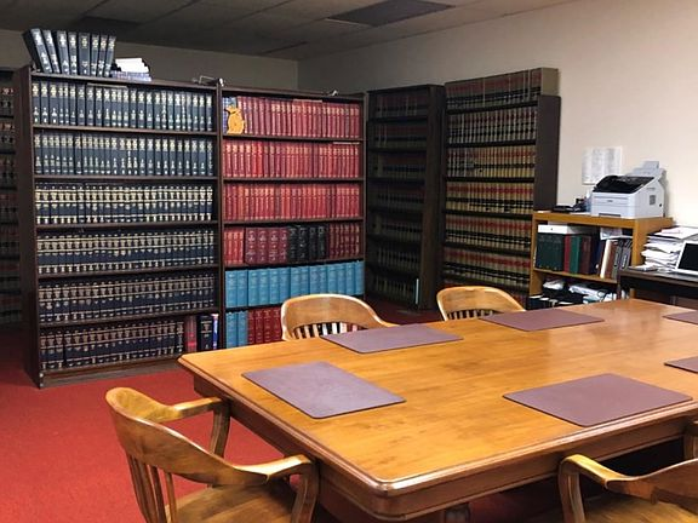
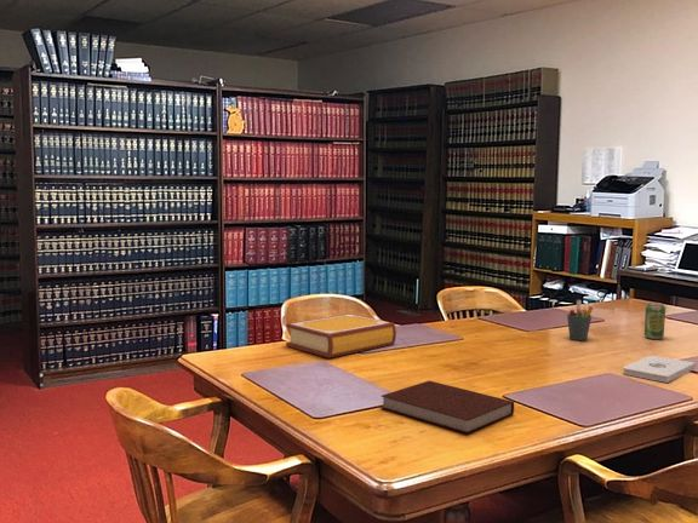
+ notebook (446, 404)
+ notepad (658, 368)
+ pen holder (579, 320)
+ beverage can (654, 320)
+ book (341, 334)
